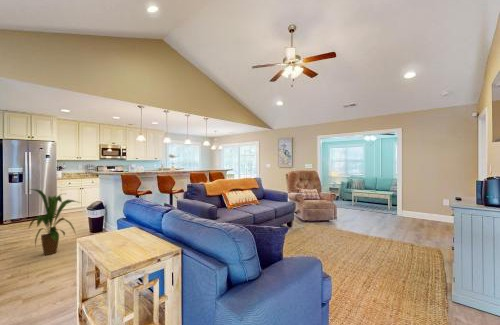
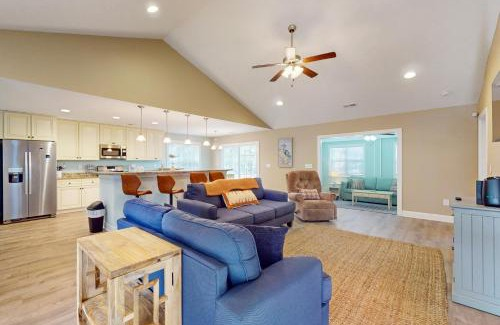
- house plant (56, 219)
